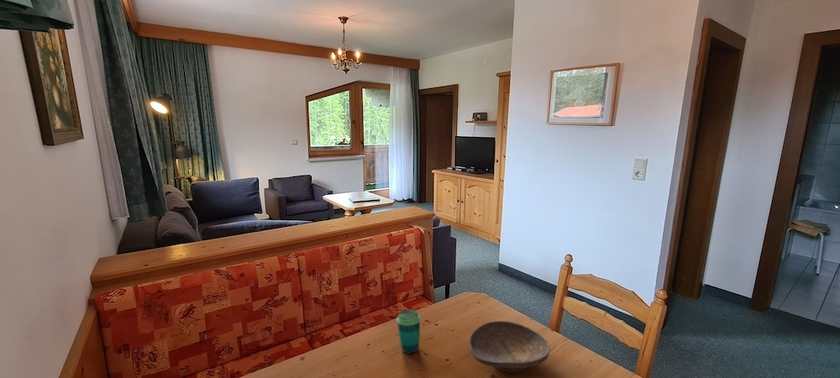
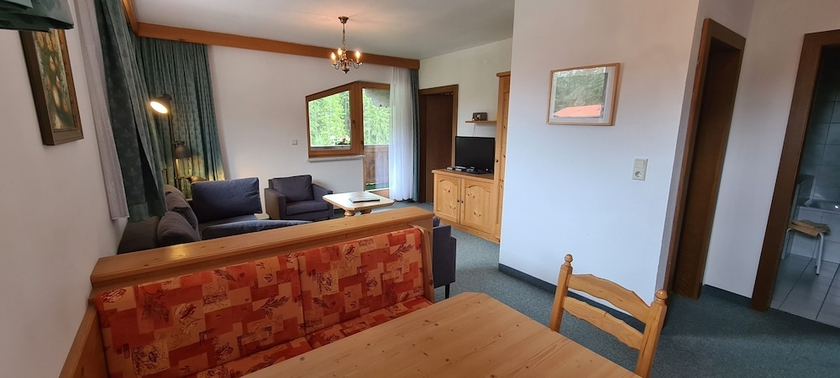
- cup (408, 330)
- decorative bowl (508, 349)
